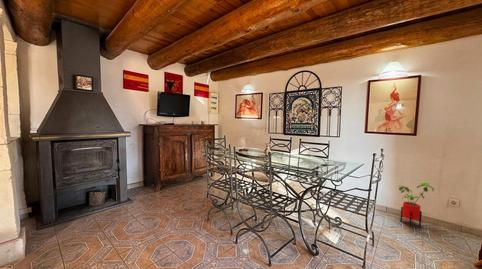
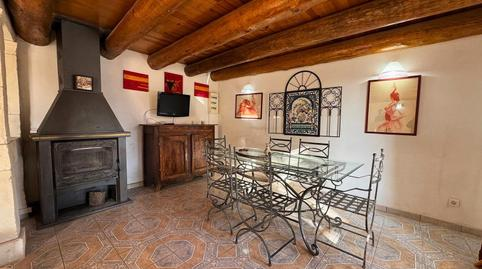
- house plant (414, 203)
